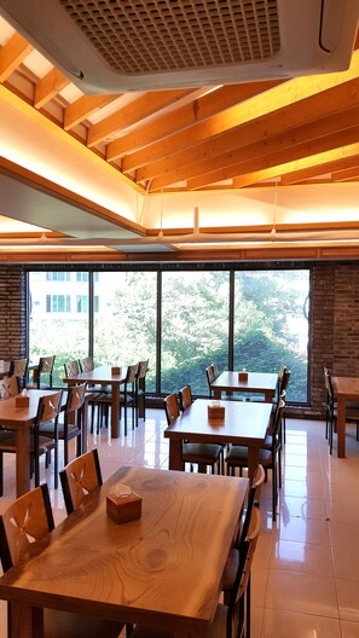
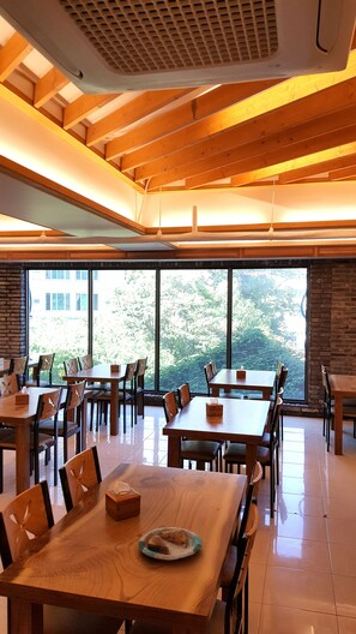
+ plate (169, 543)
